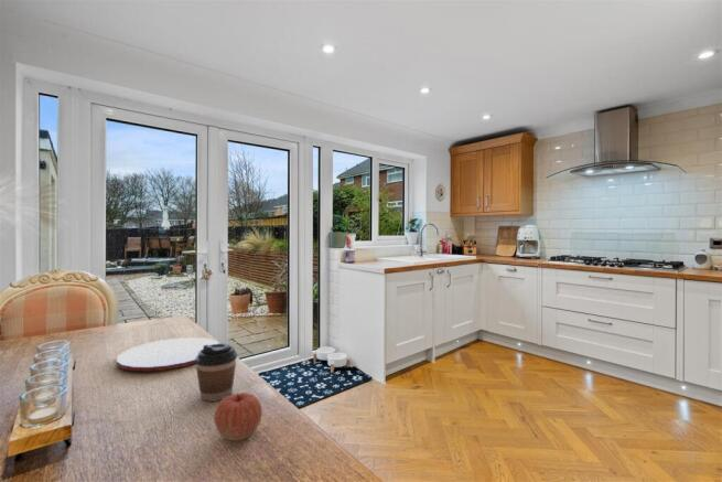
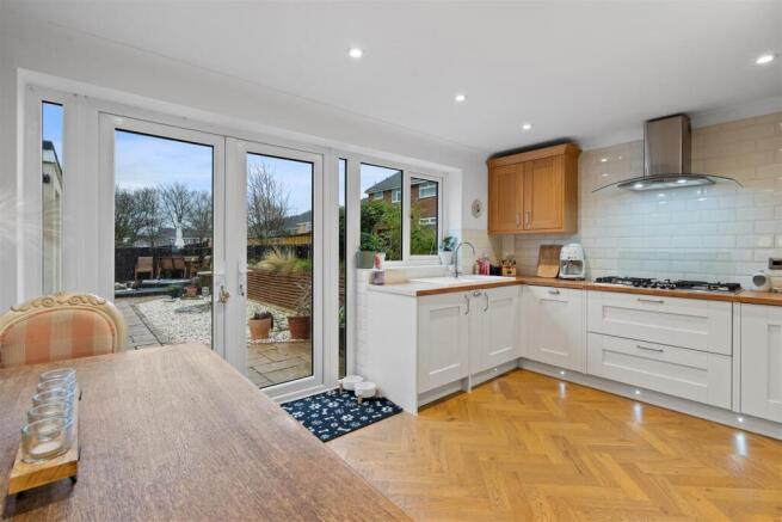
- coffee cup (216, 368)
- plate (171, 352)
- apple (238, 414)
